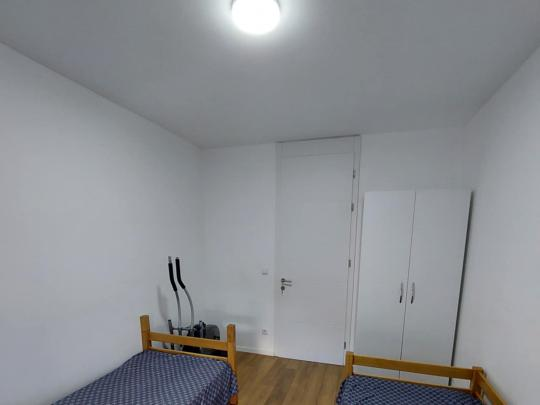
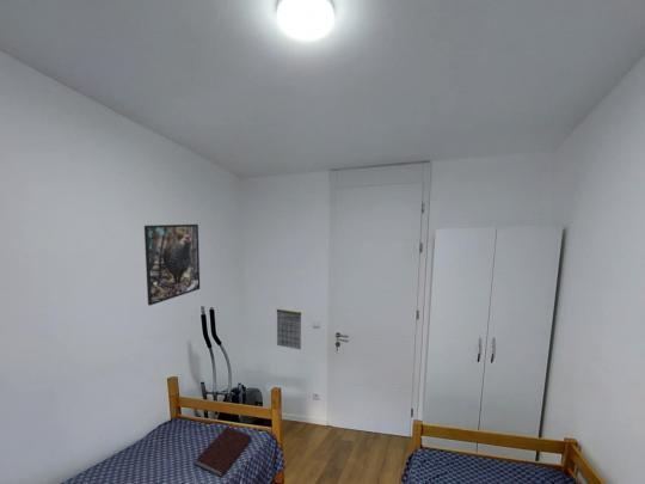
+ notebook (225, 449)
+ calendar (288, 324)
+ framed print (174, 261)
